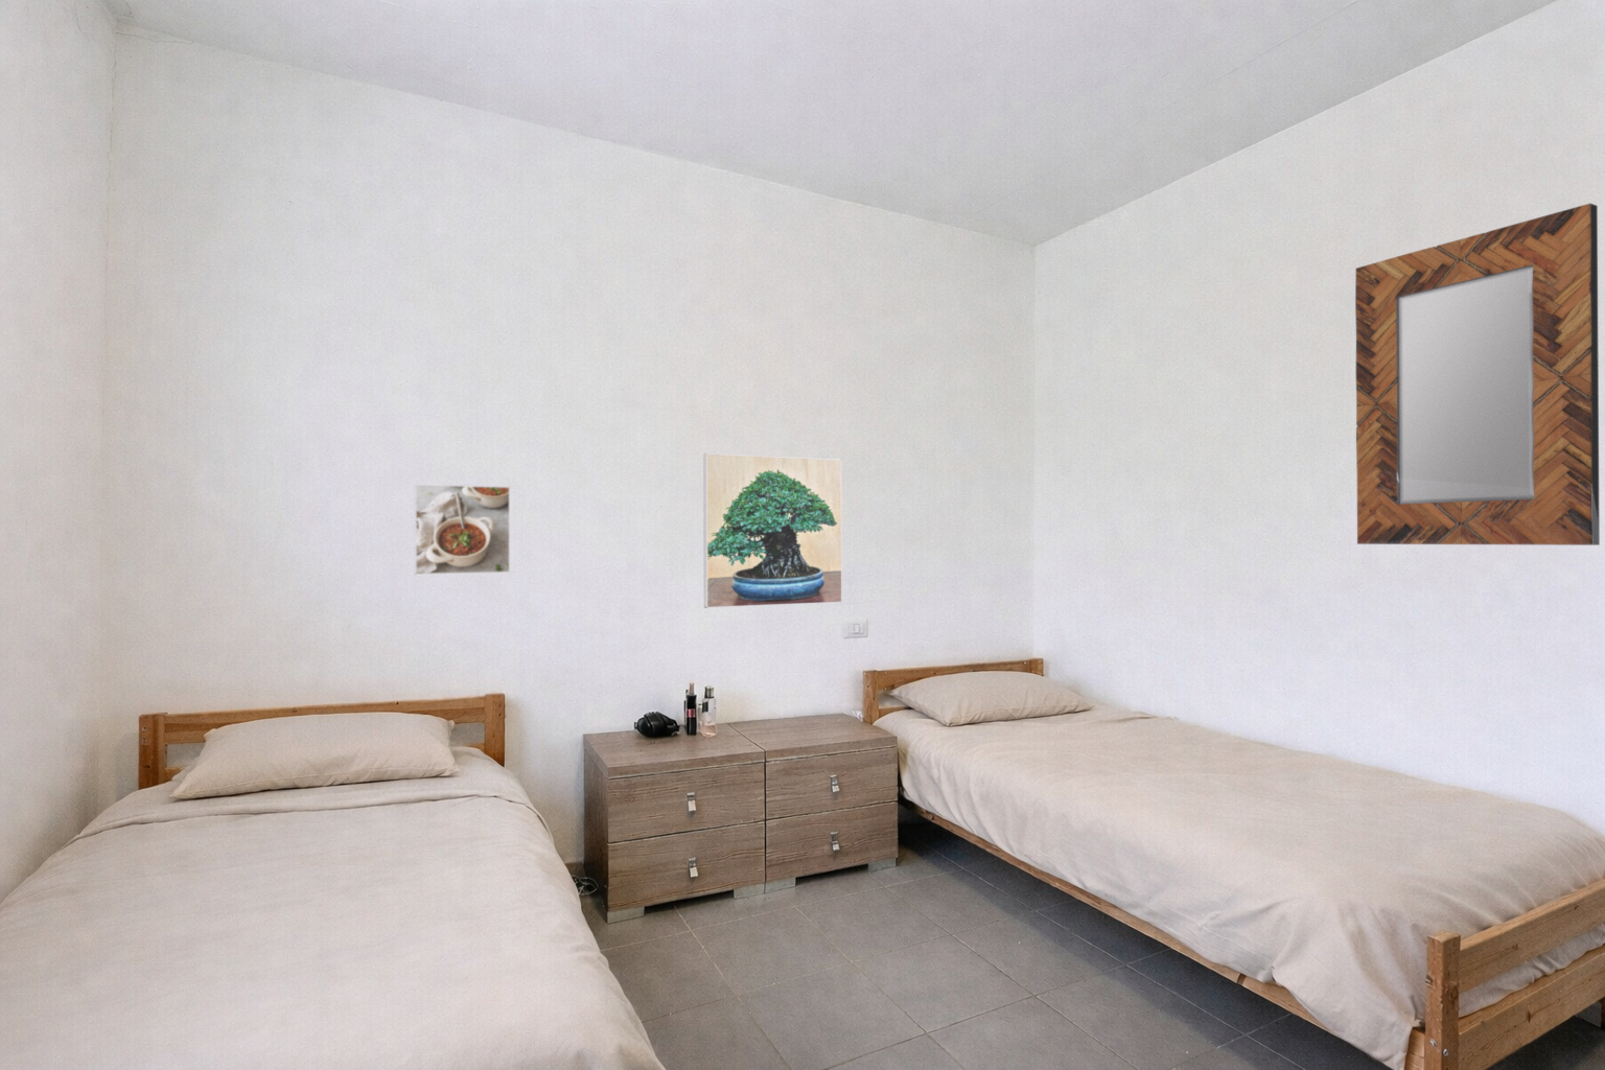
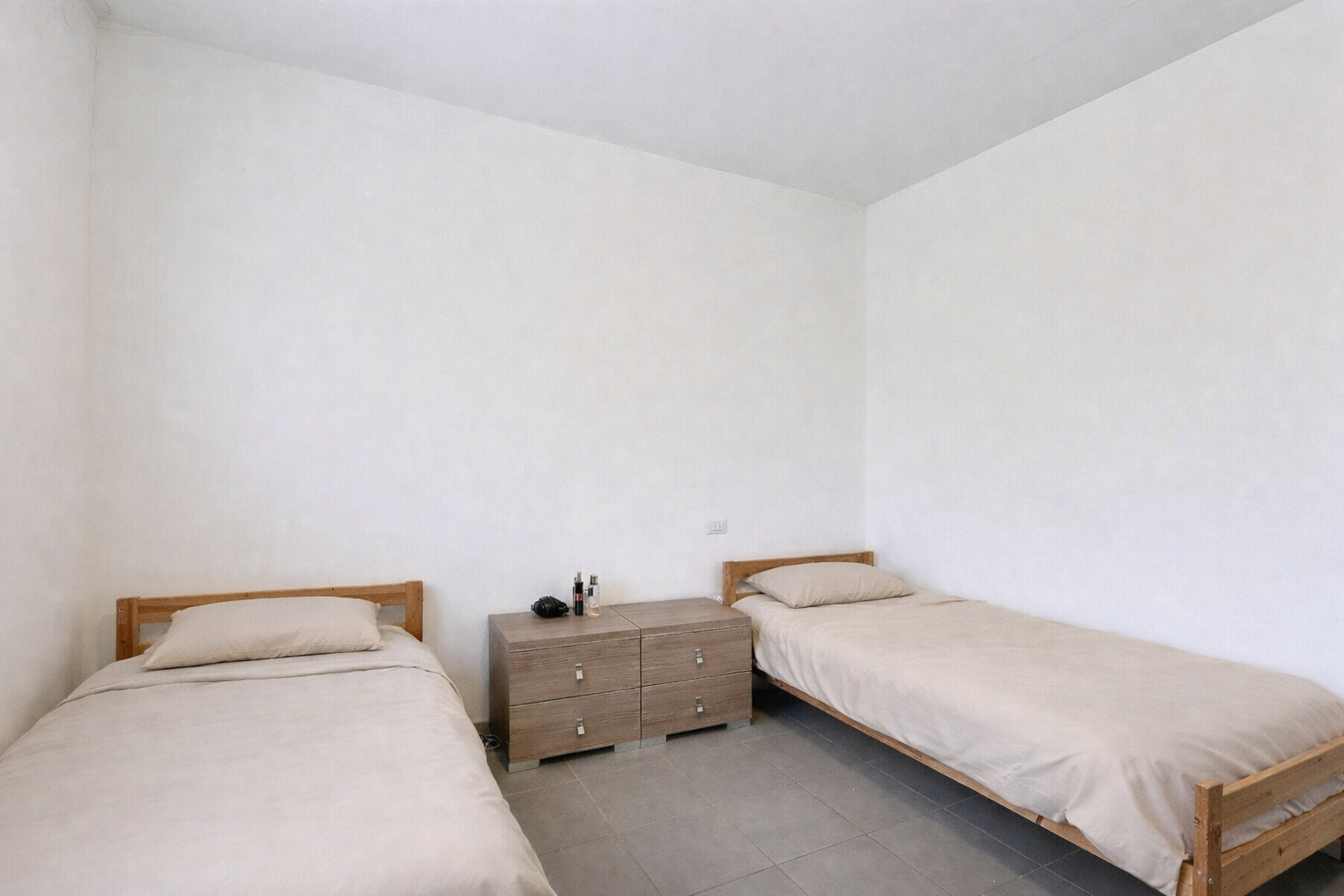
- home mirror (1464, 392)
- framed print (775, 530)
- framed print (463, 529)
